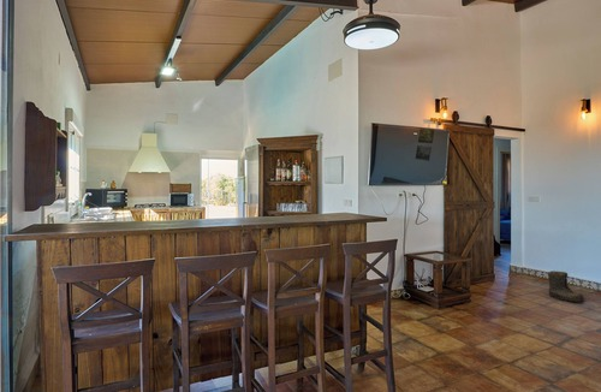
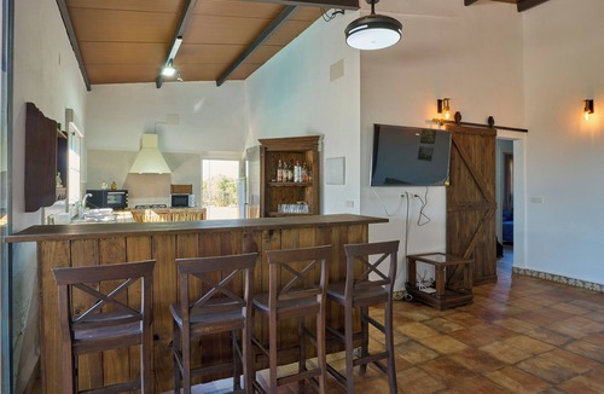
- boots (565, 285)
